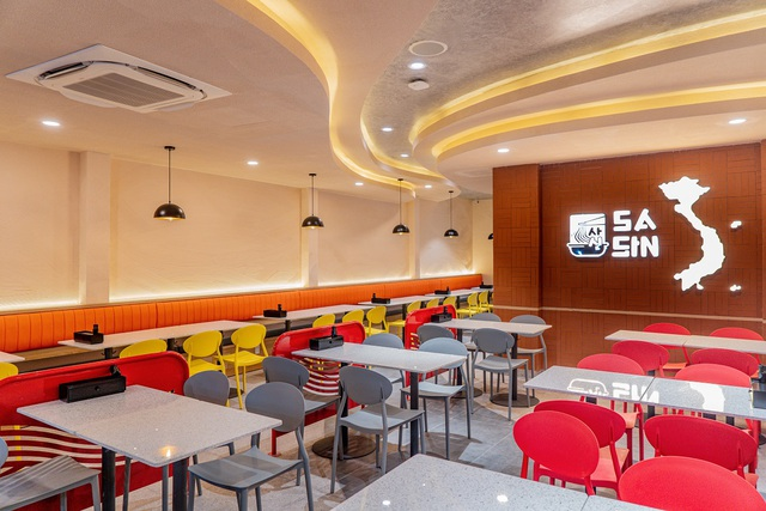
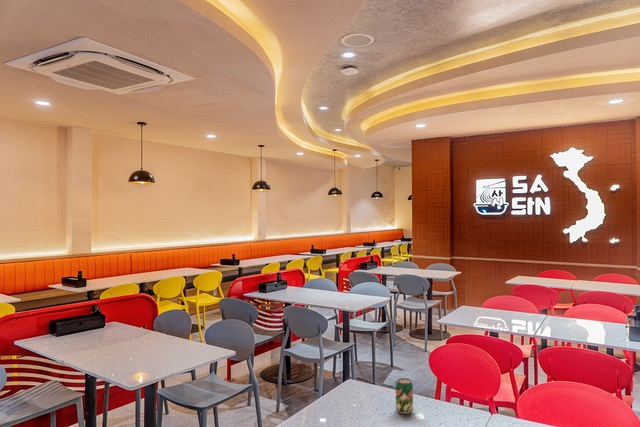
+ beverage can (404, 395)
